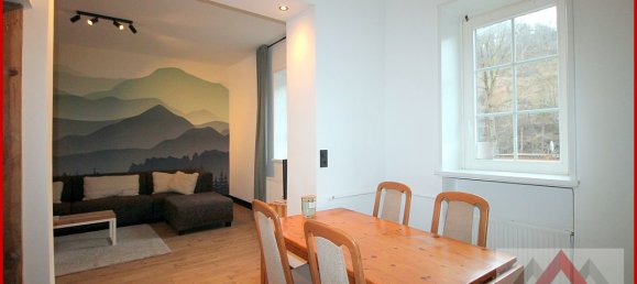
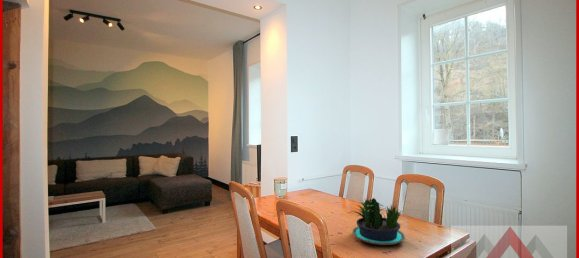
+ potted plant (374, 216)
